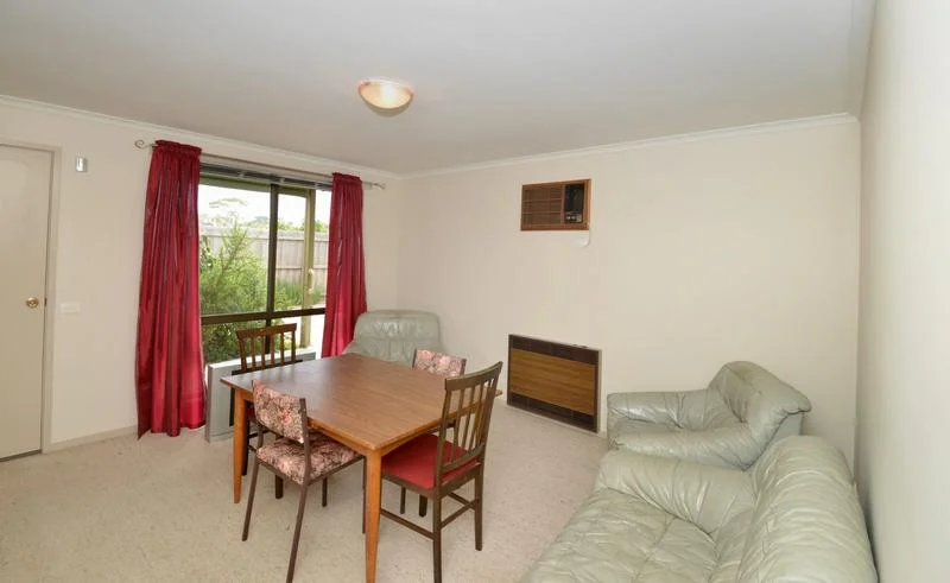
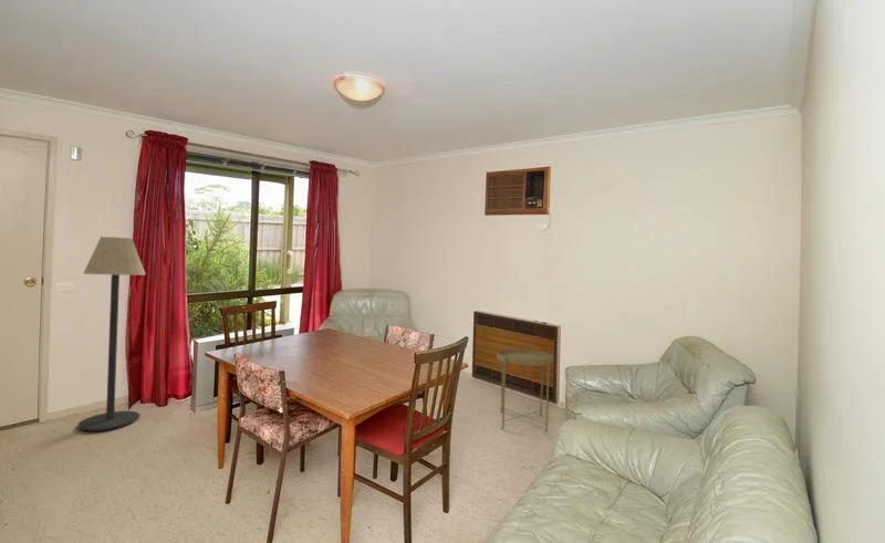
+ floor lamp (113, 330)
+ side table (541, 388)
